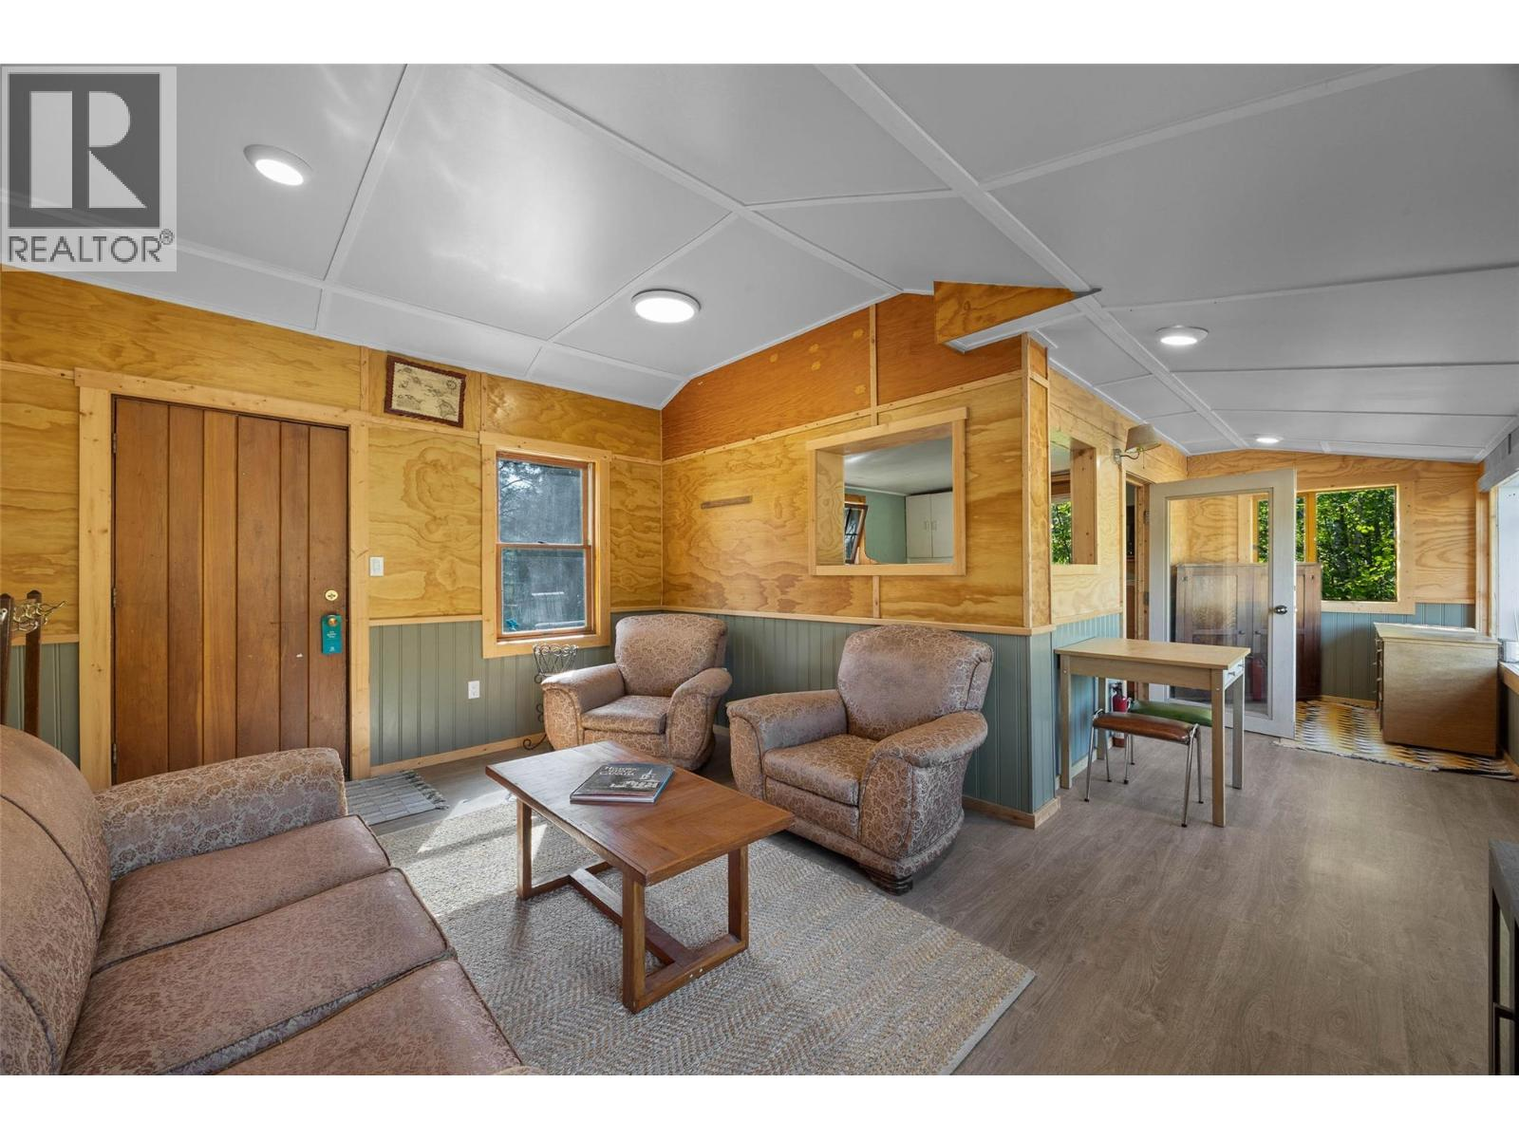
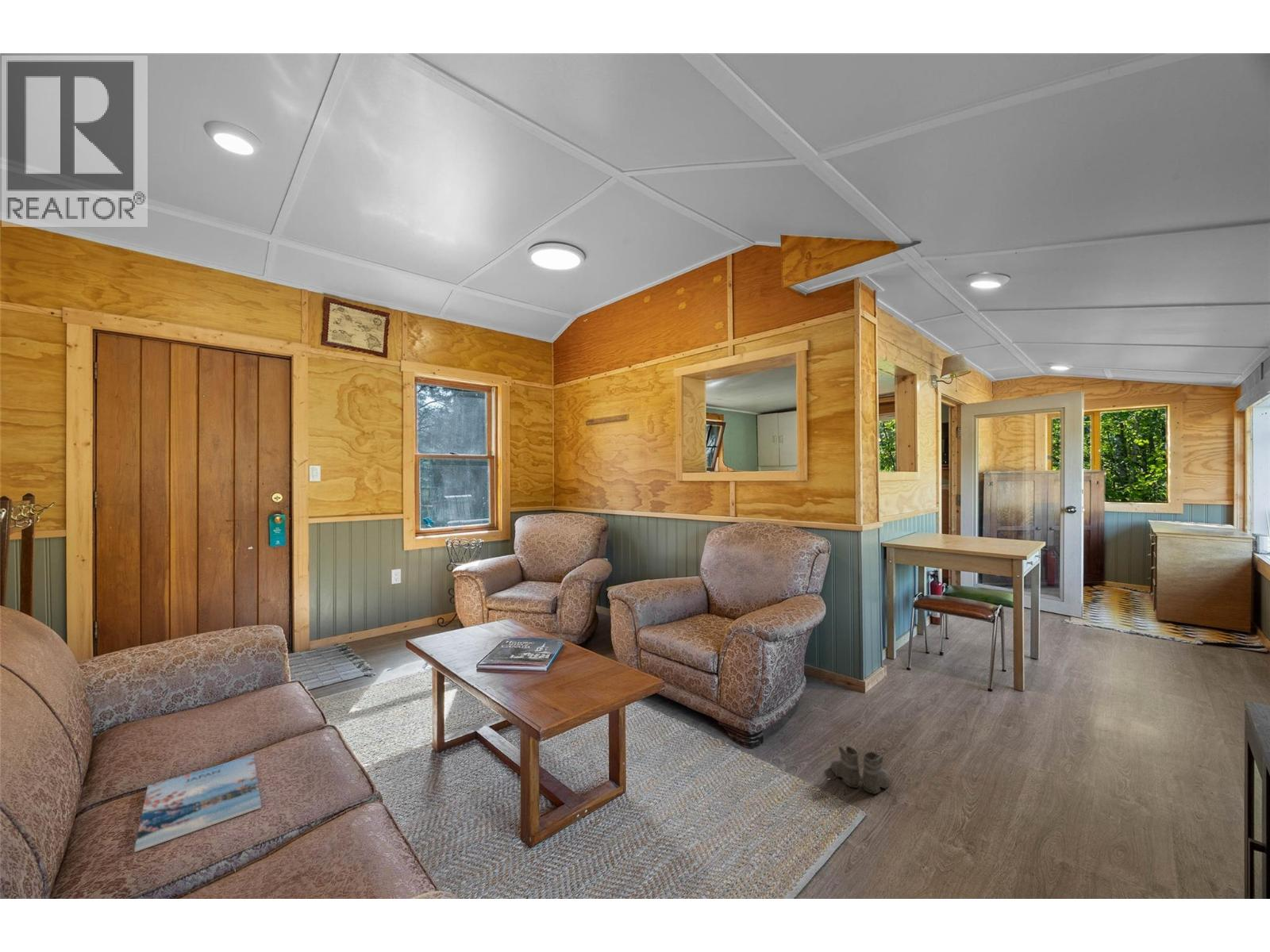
+ magazine (202, 796)
+ boots (864, 765)
